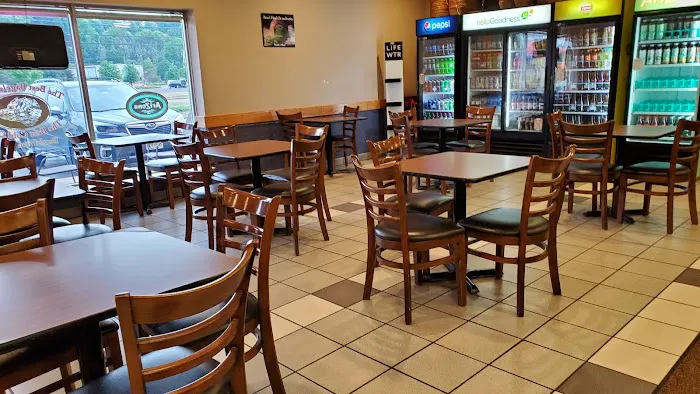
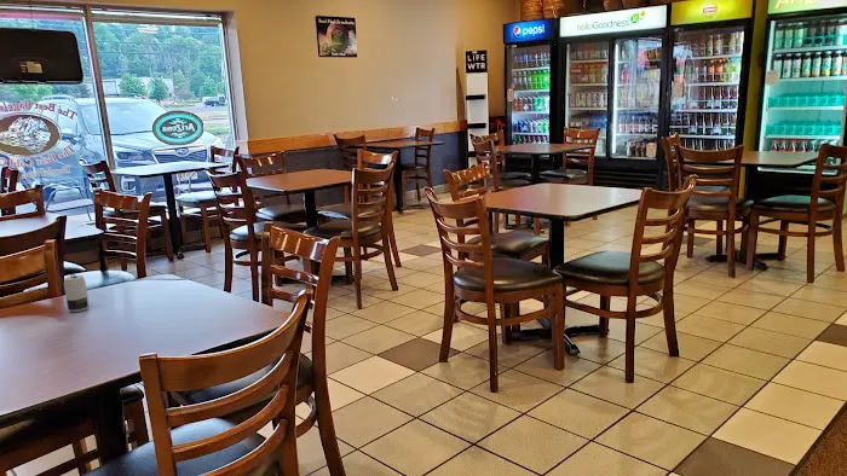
+ beverage can (75, 291)
